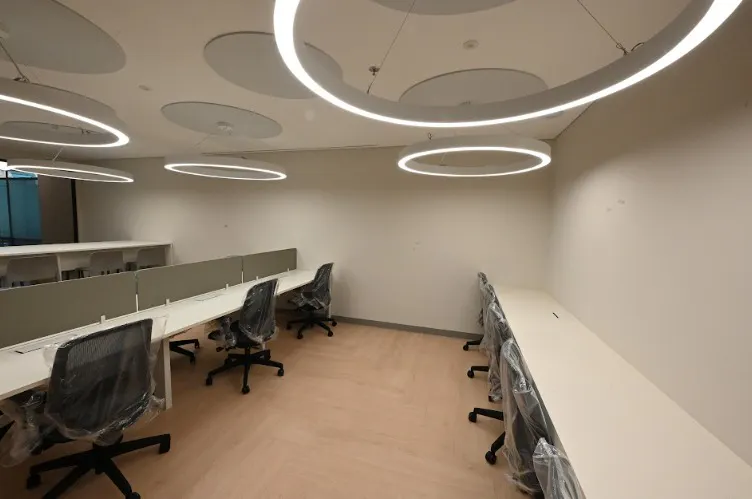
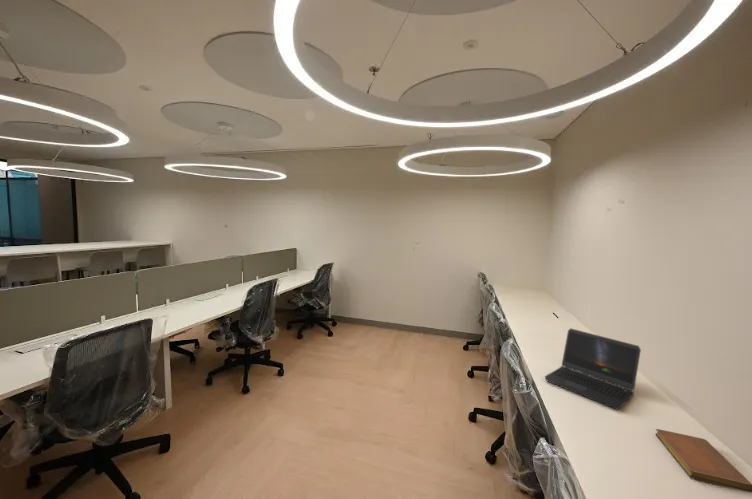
+ notebook (698, 456)
+ laptop computer (590, 364)
